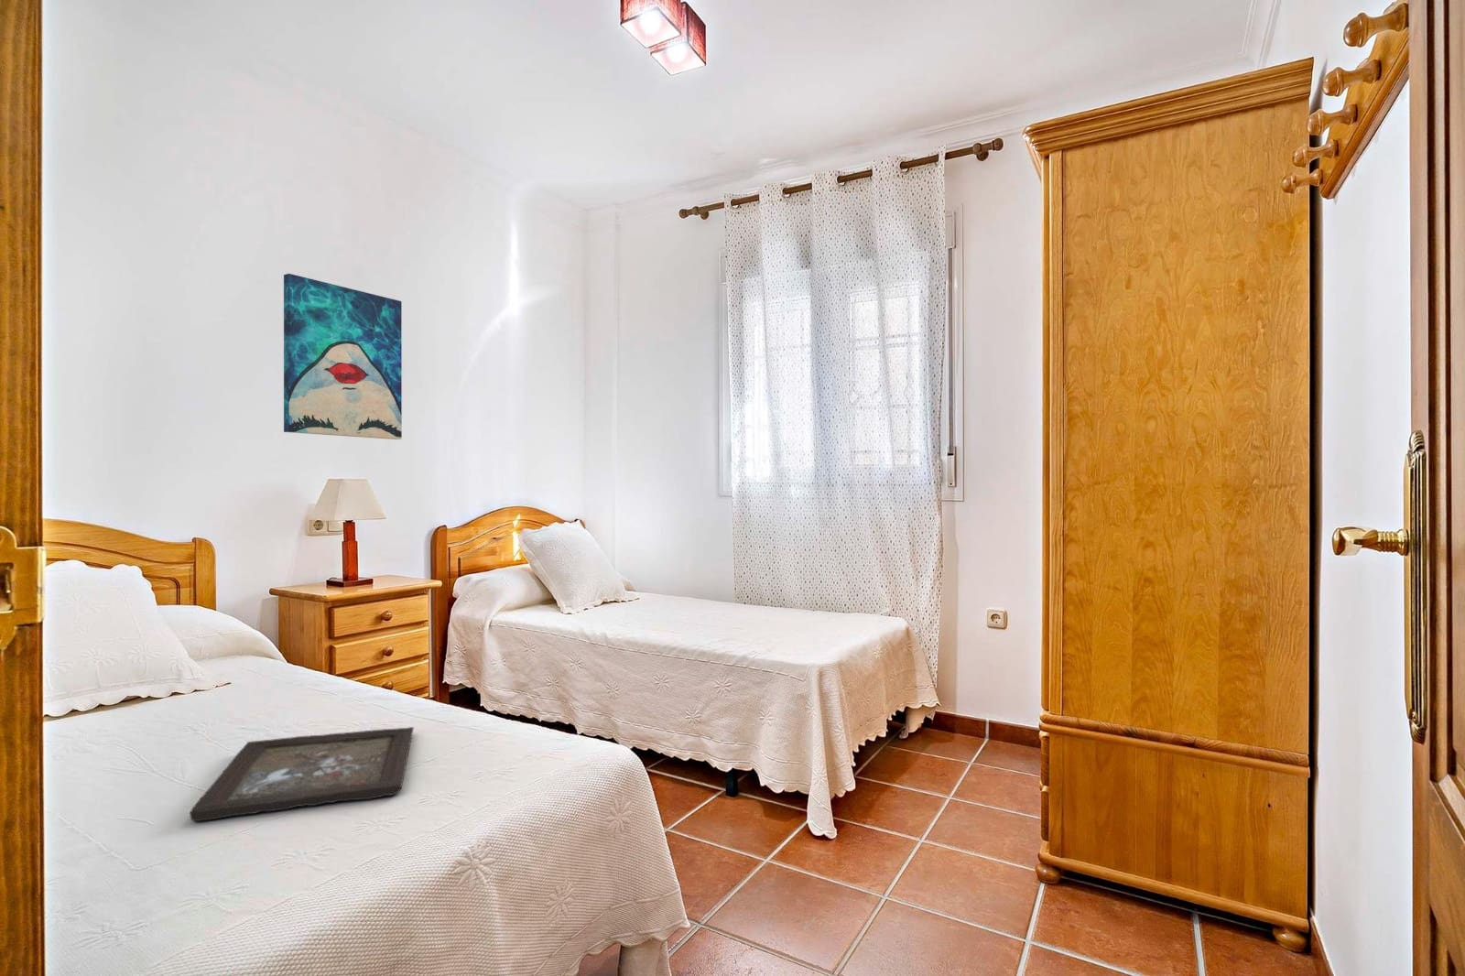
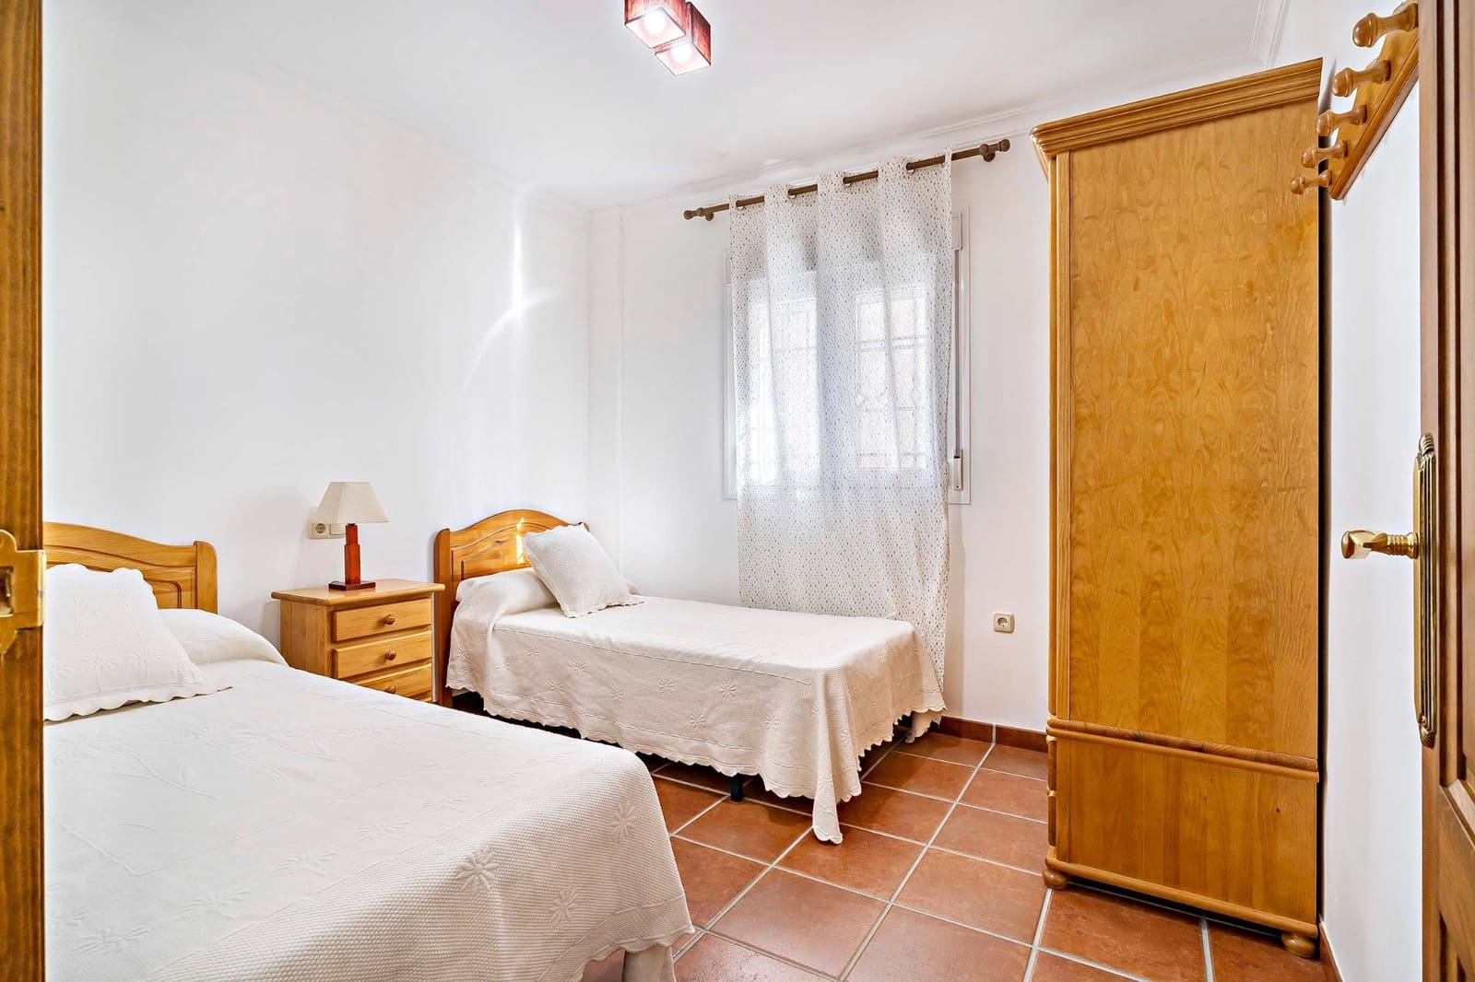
- wall art (346, 362)
- tray (319, 766)
